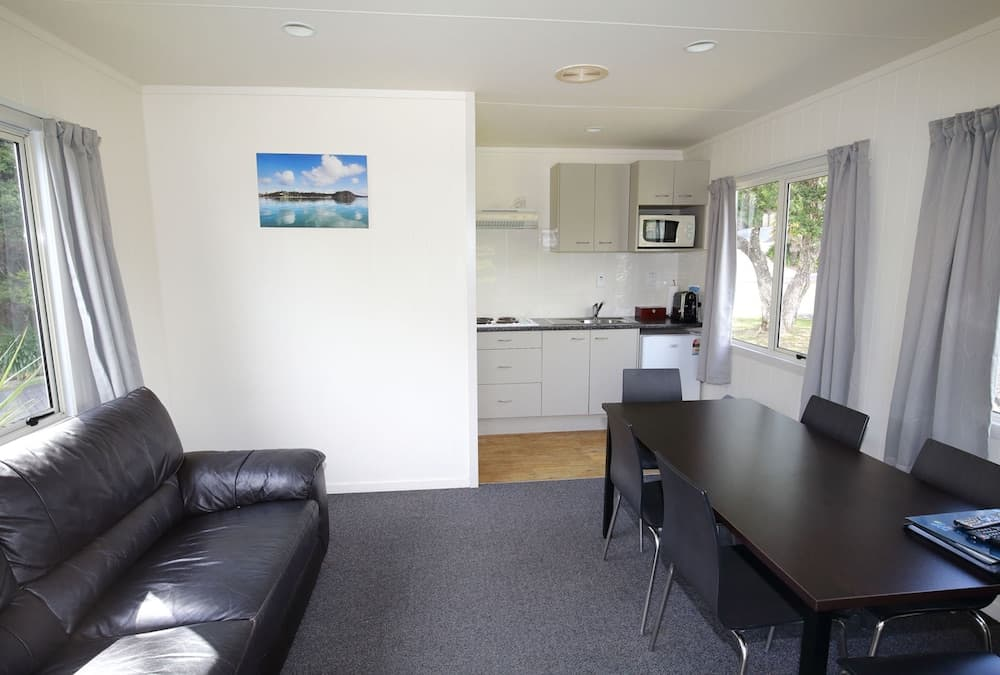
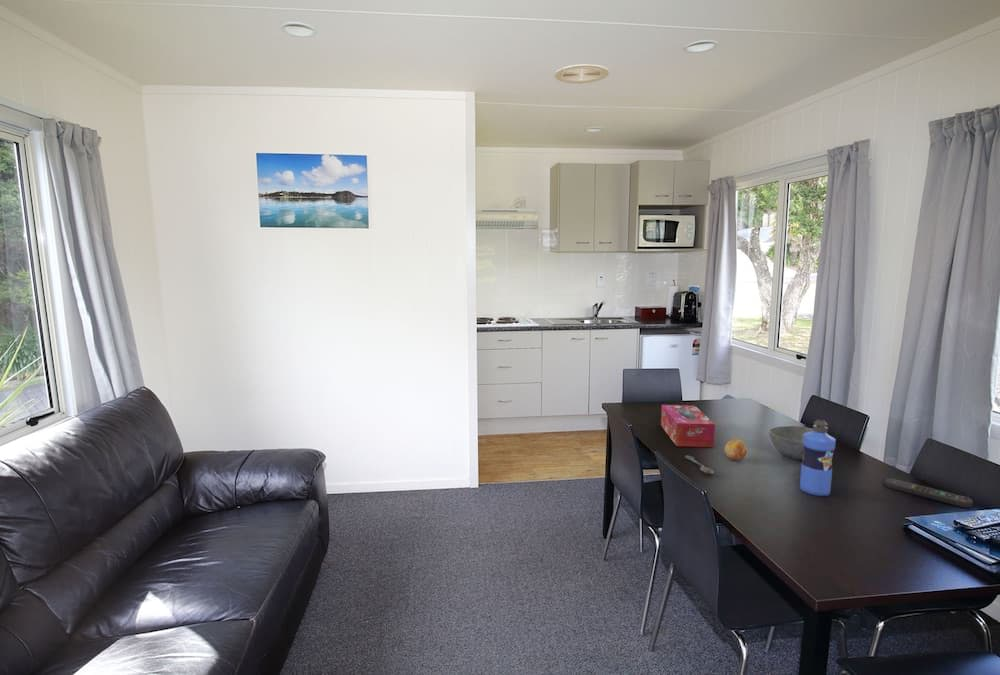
+ tissue box (686, 424)
+ spoon (698, 463)
+ water bottle (817, 455)
+ remote control (926, 492)
+ fruit (735, 449)
+ bowl (798, 444)
